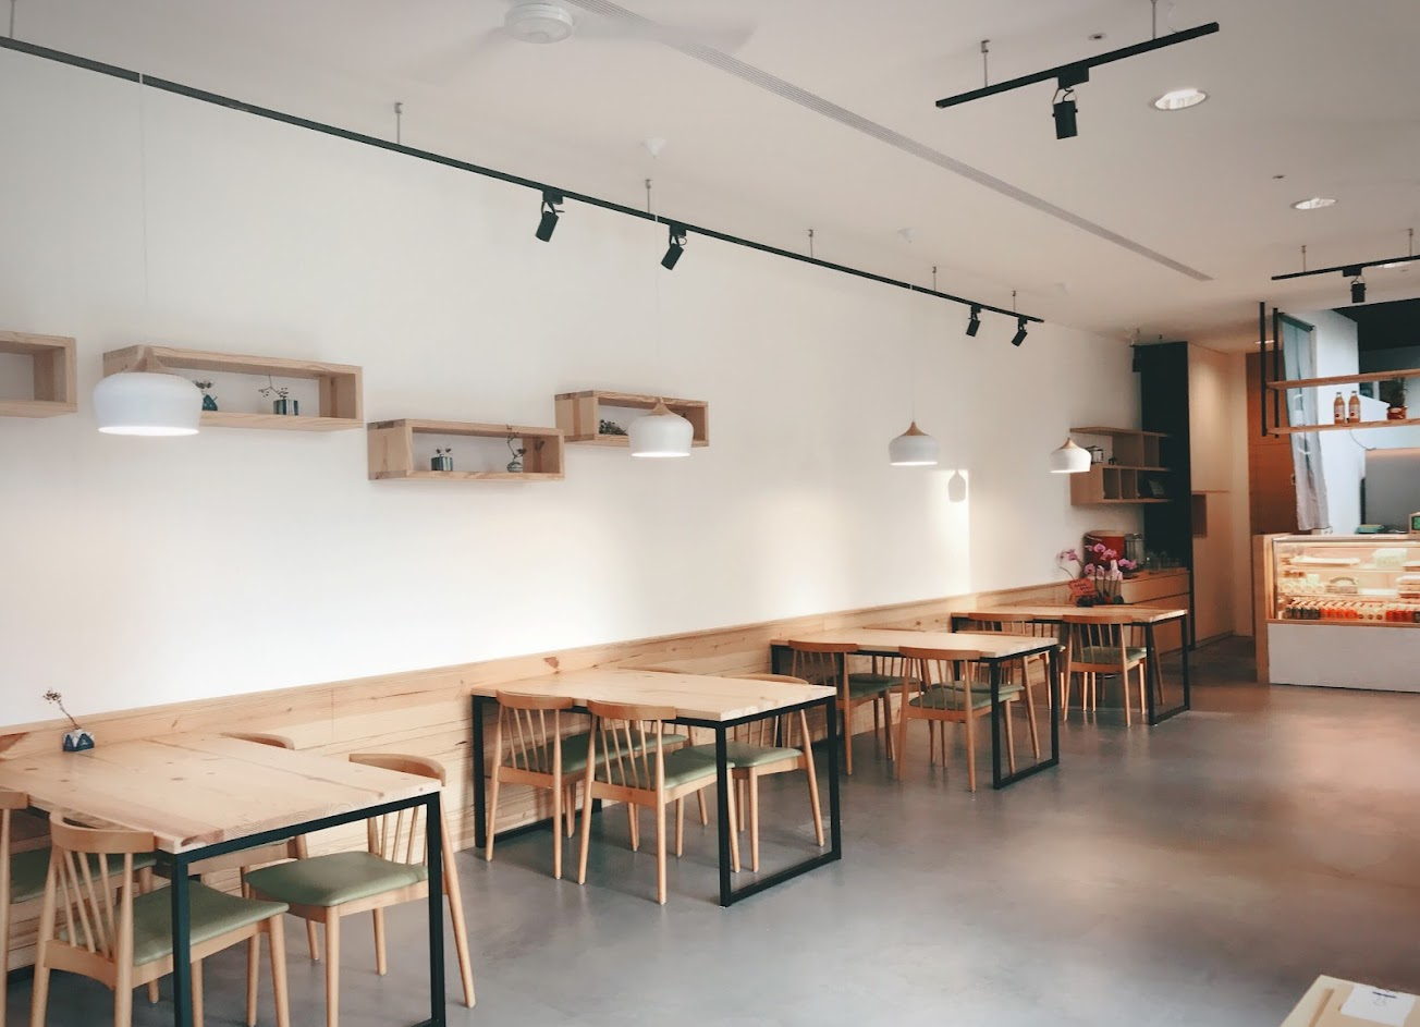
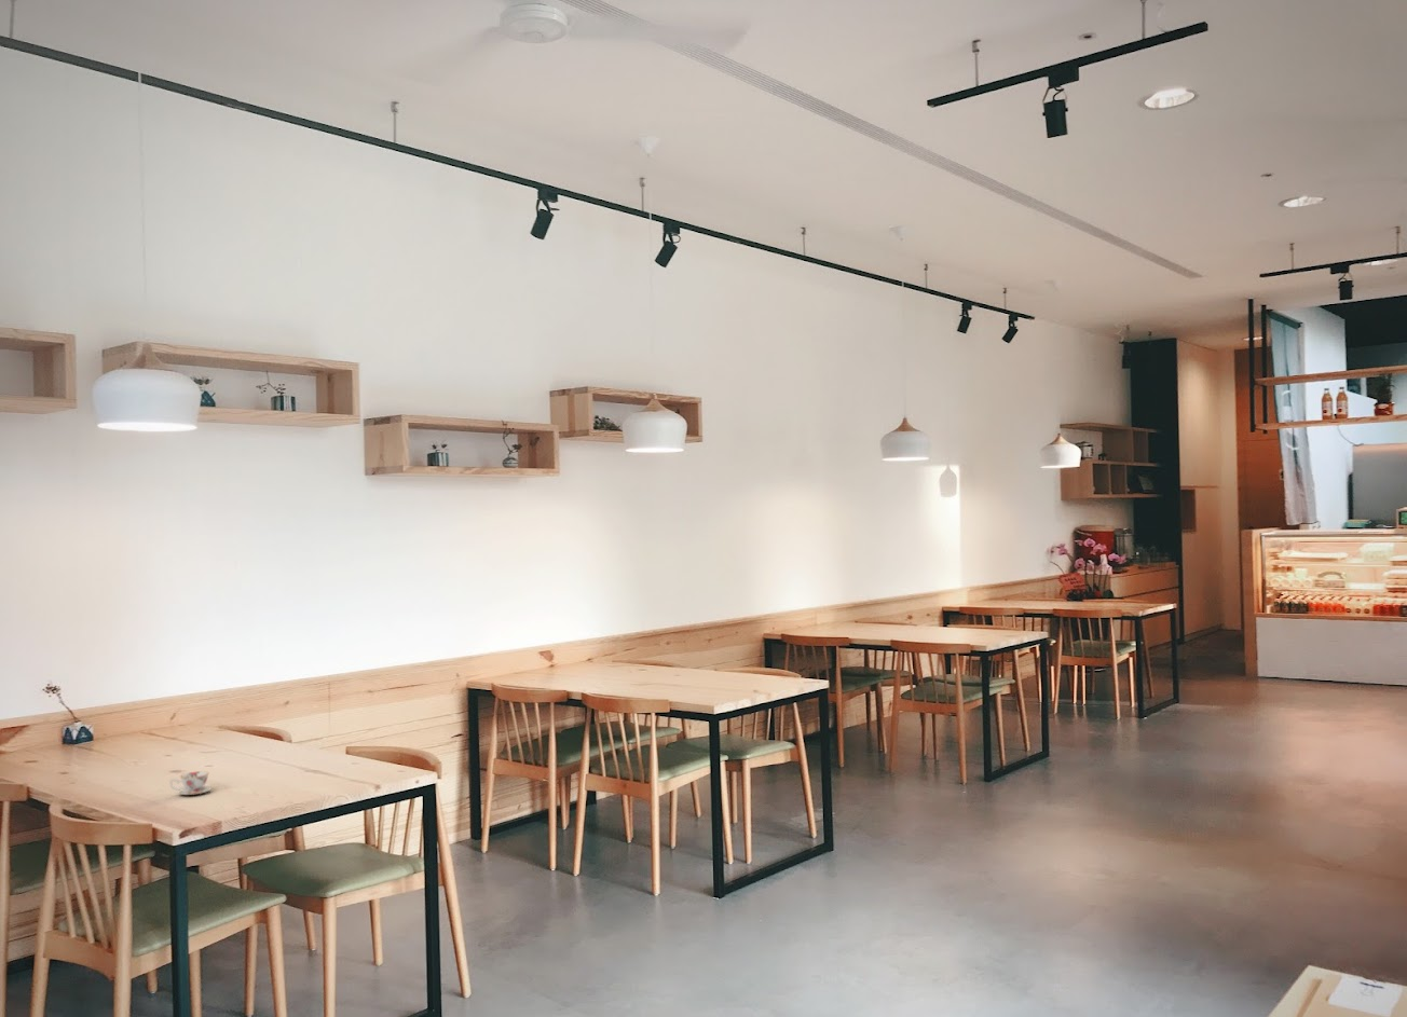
+ teacup (190, 784)
